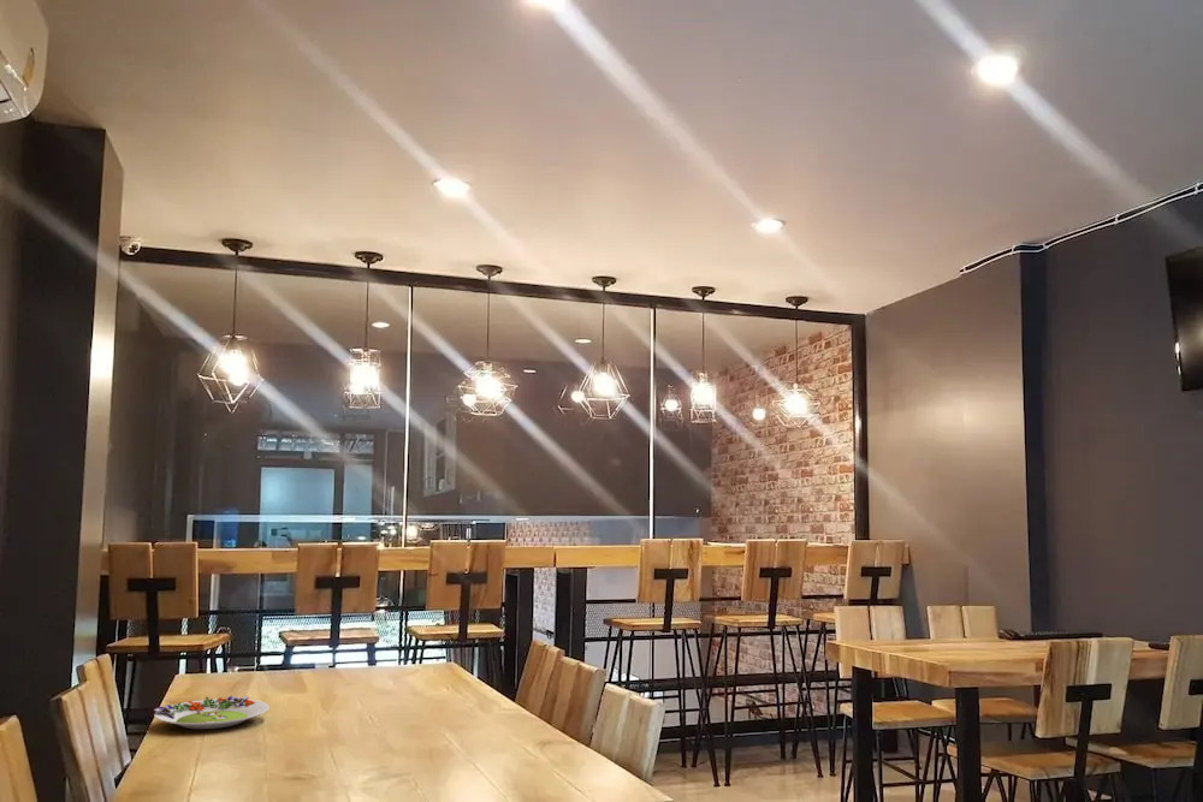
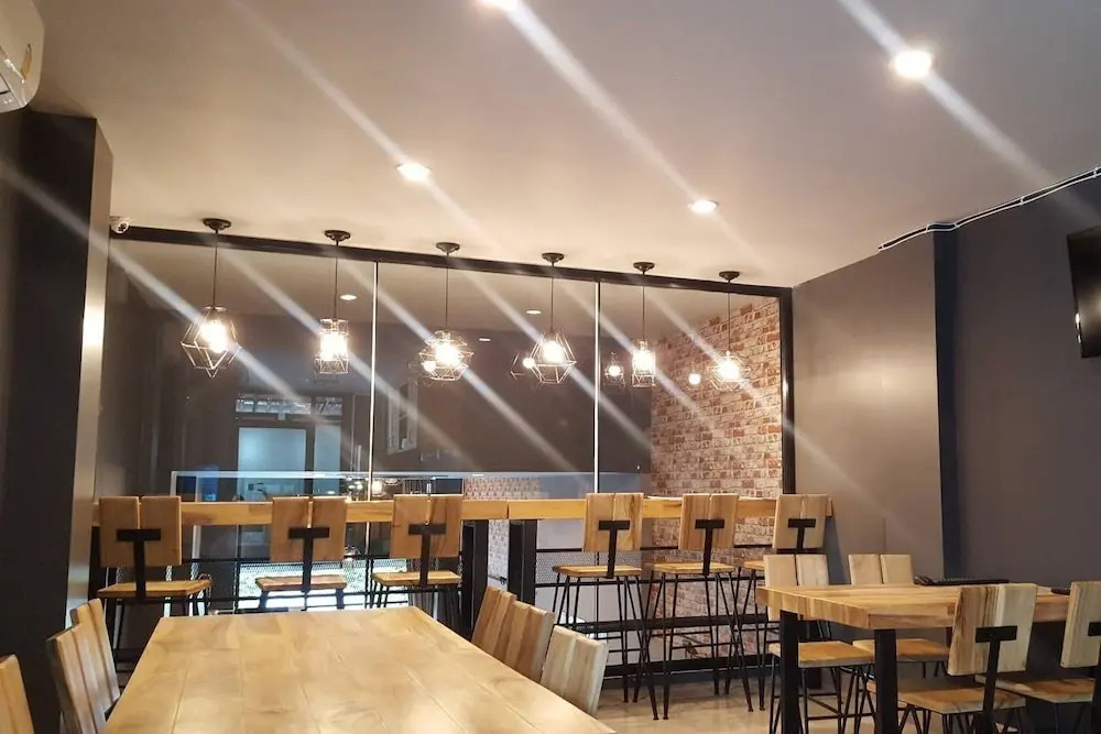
- salad plate (212, 713)
